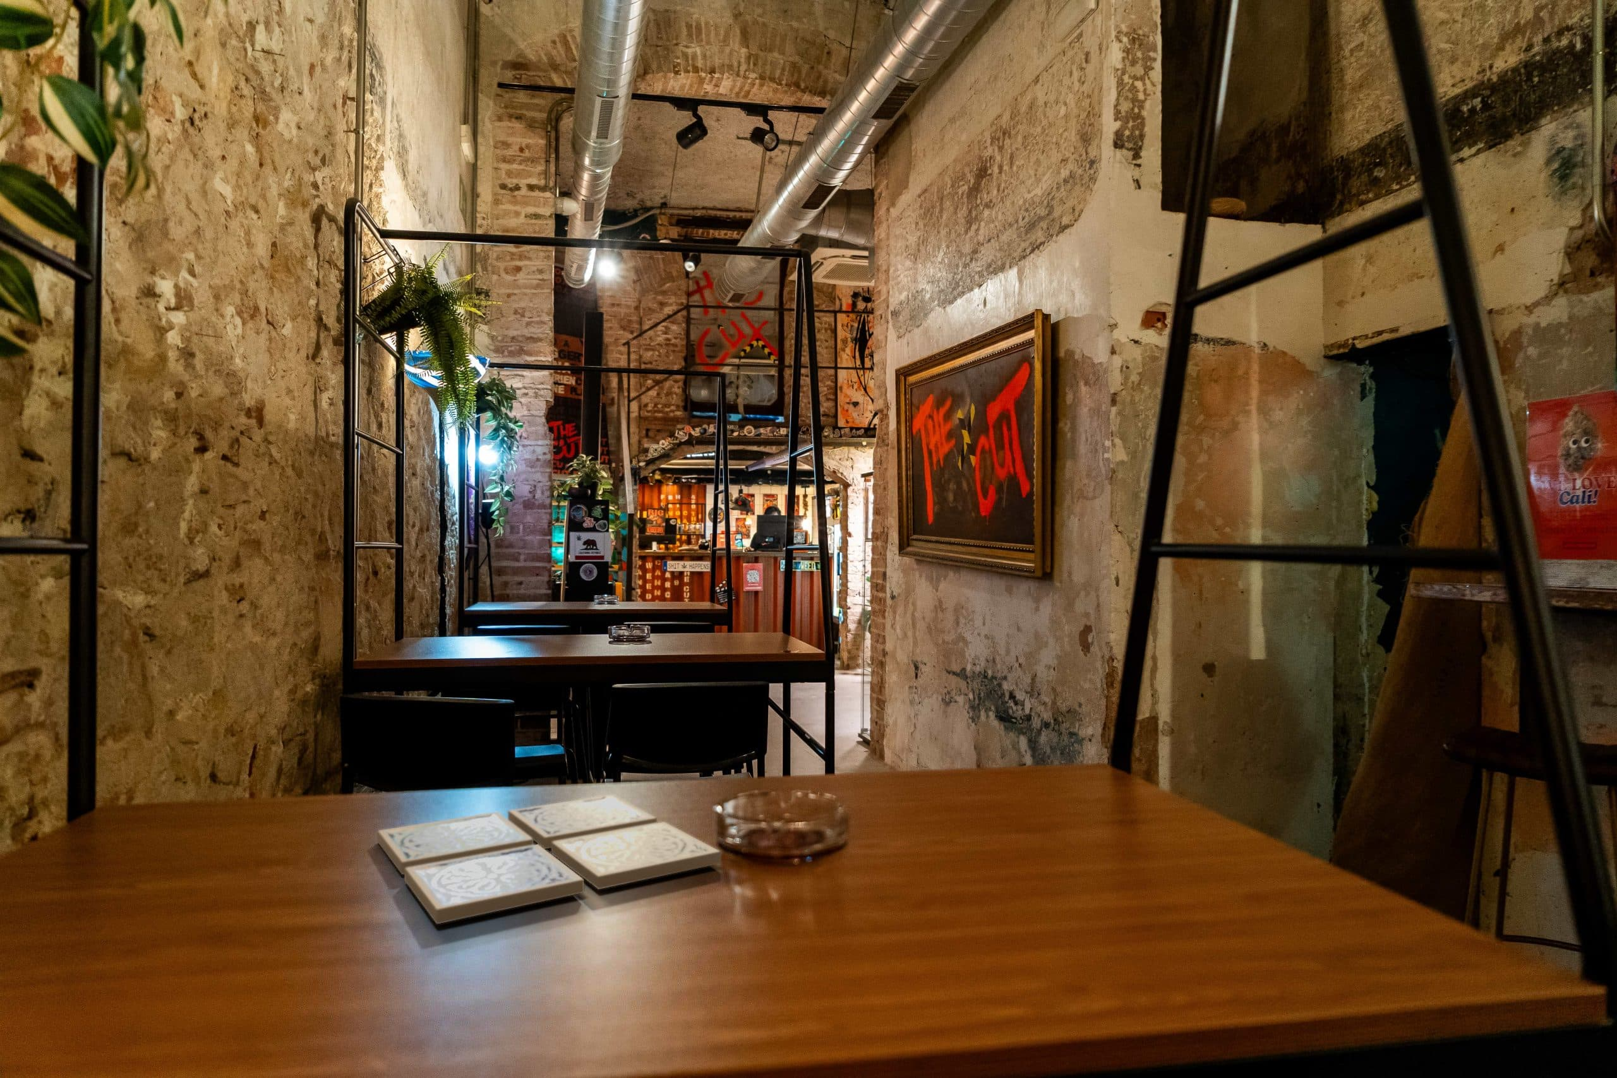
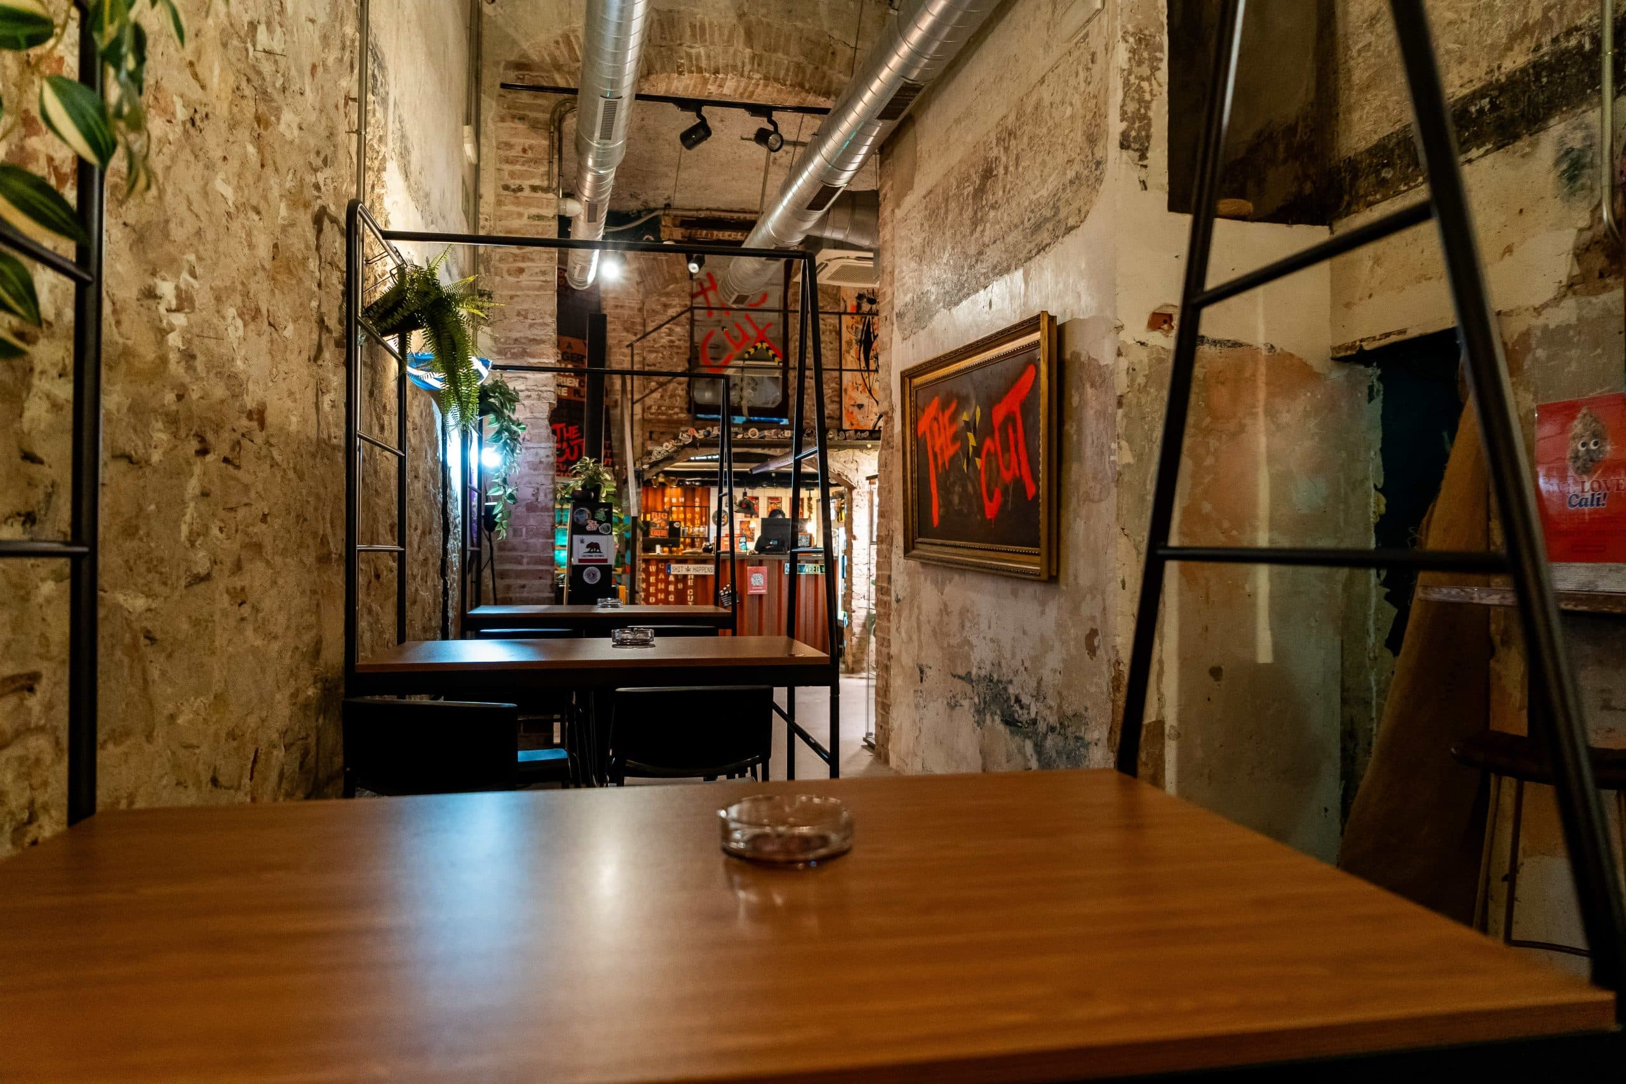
- drink coaster (541, 846)
